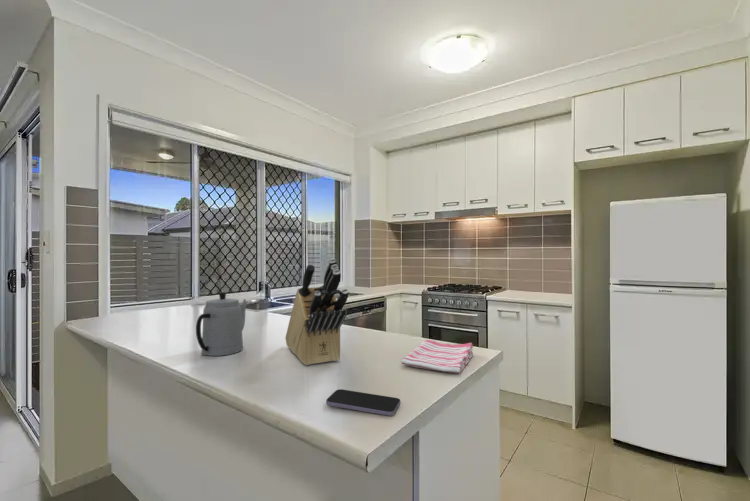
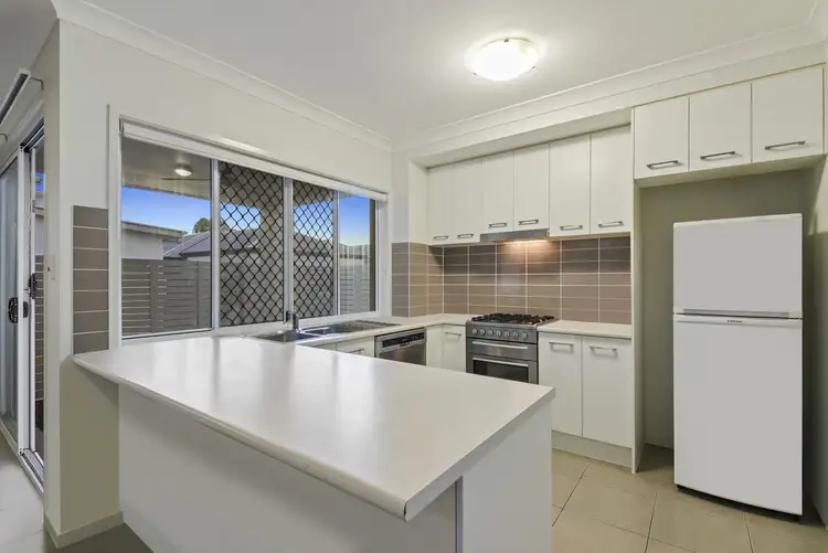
- smartphone (363, 401)
- knife block (314, 307)
- teapot (224, 320)
- dish towel (439, 353)
